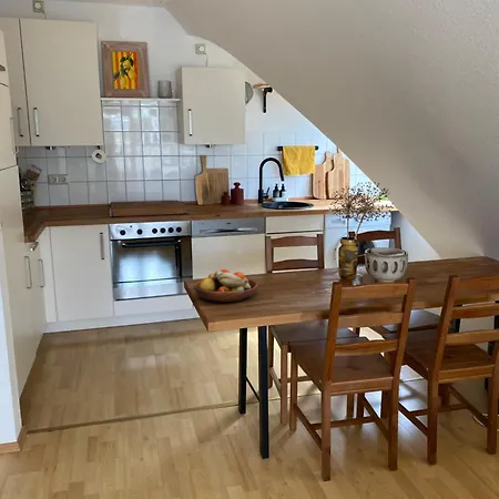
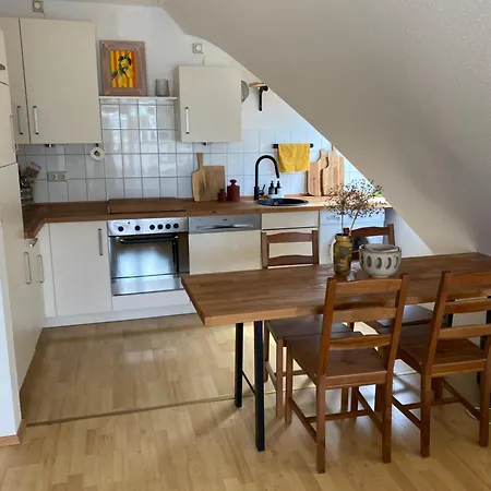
- fruit bowl (226, 282)
